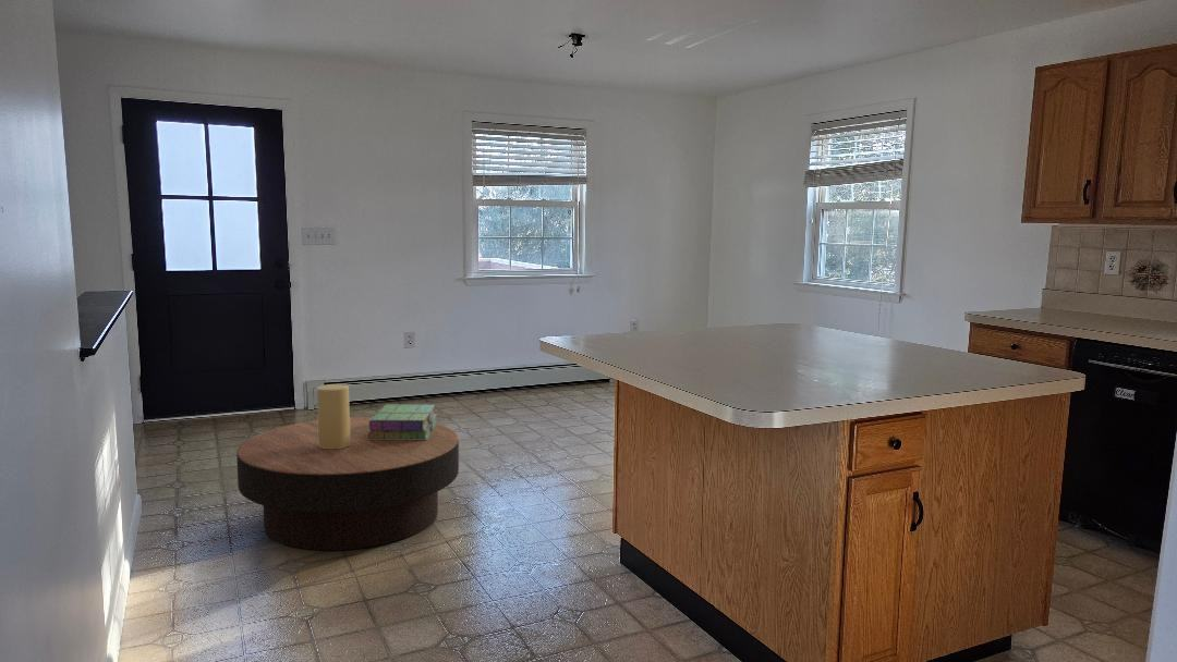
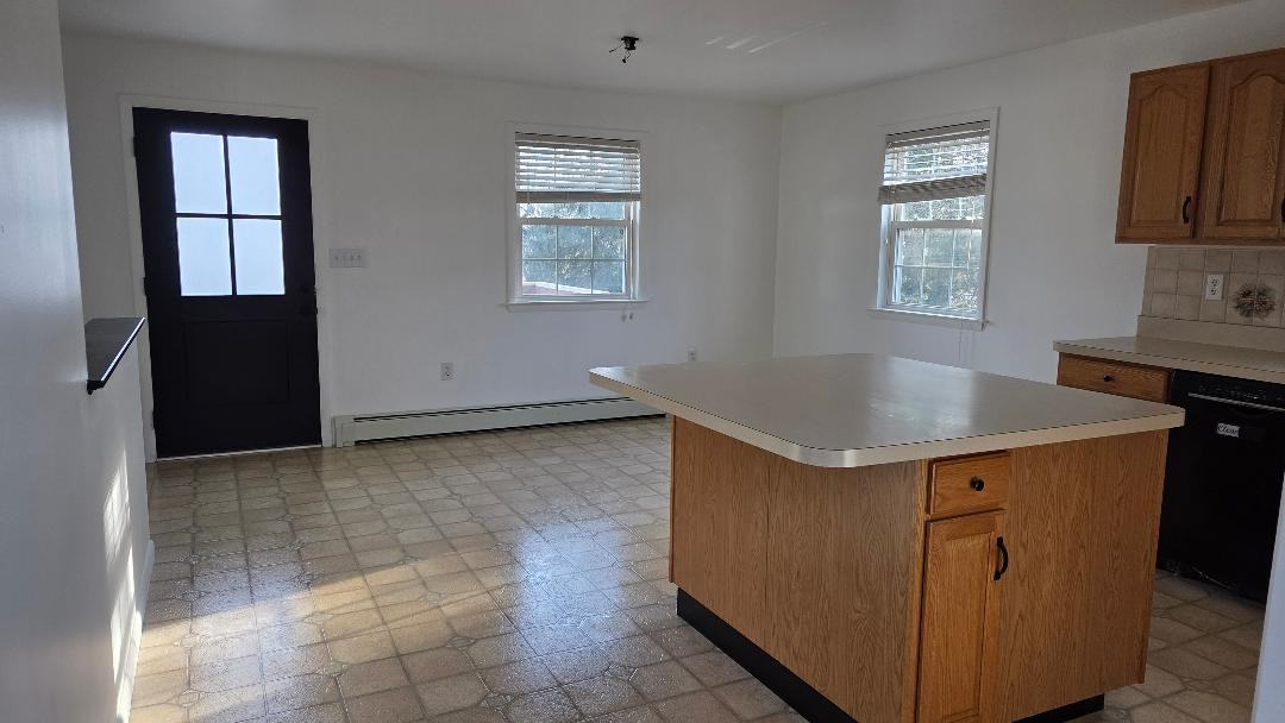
- stack of books (403, 420)
- decorative vase (333, 415)
- coffee table (352, 479)
